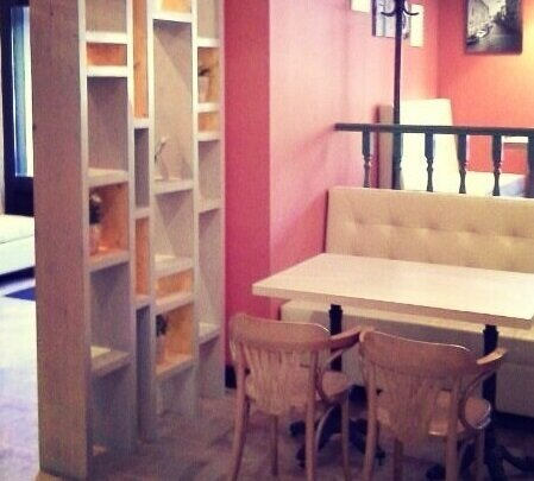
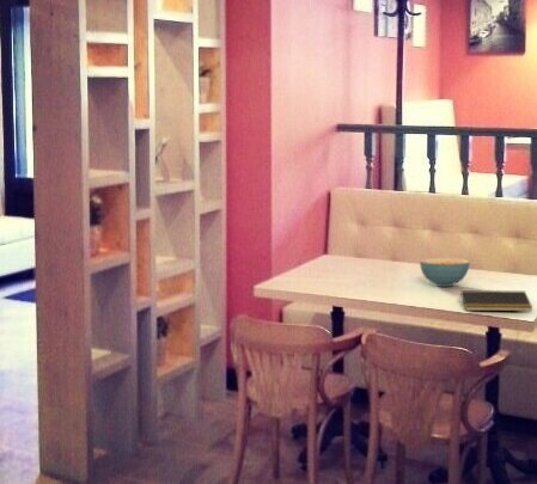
+ cereal bowl (444, 272)
+ notepad (495, 300)
